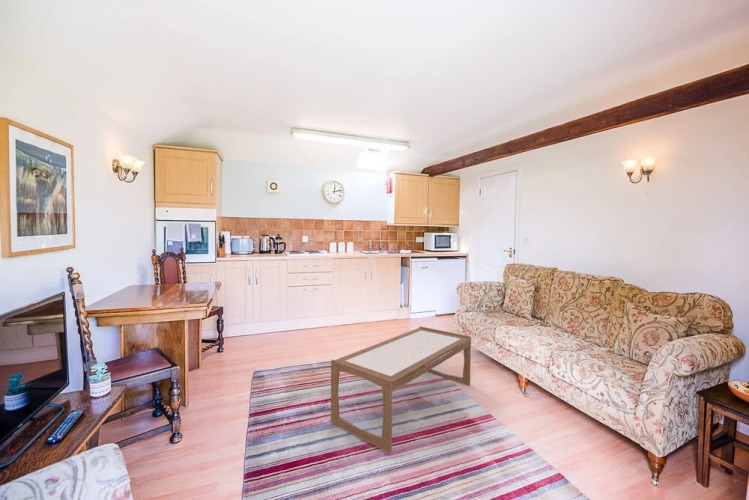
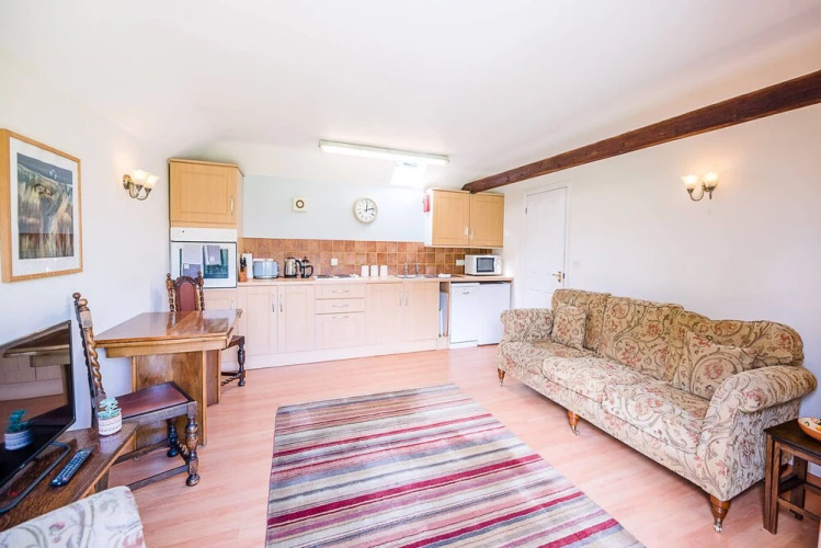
- coffee table (408, 374)
